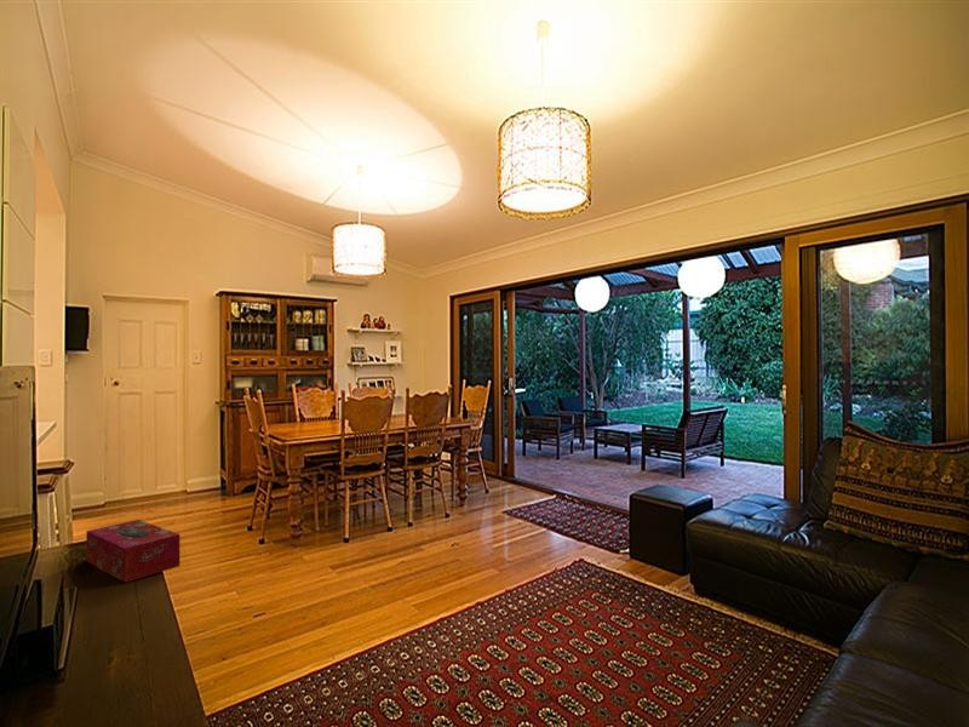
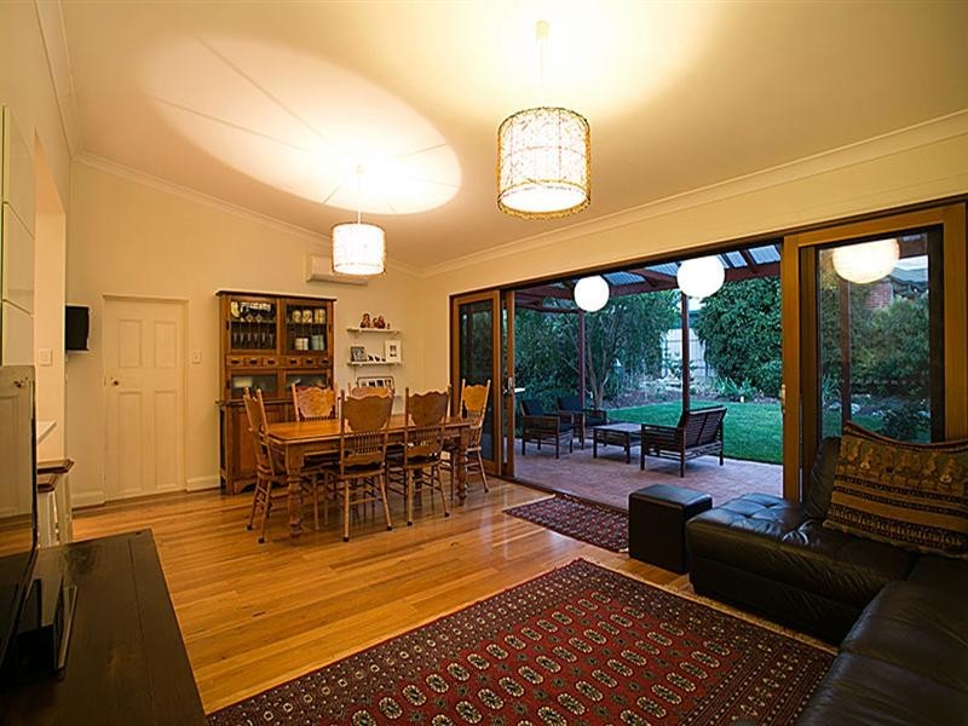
- tissue box (132, 548)
